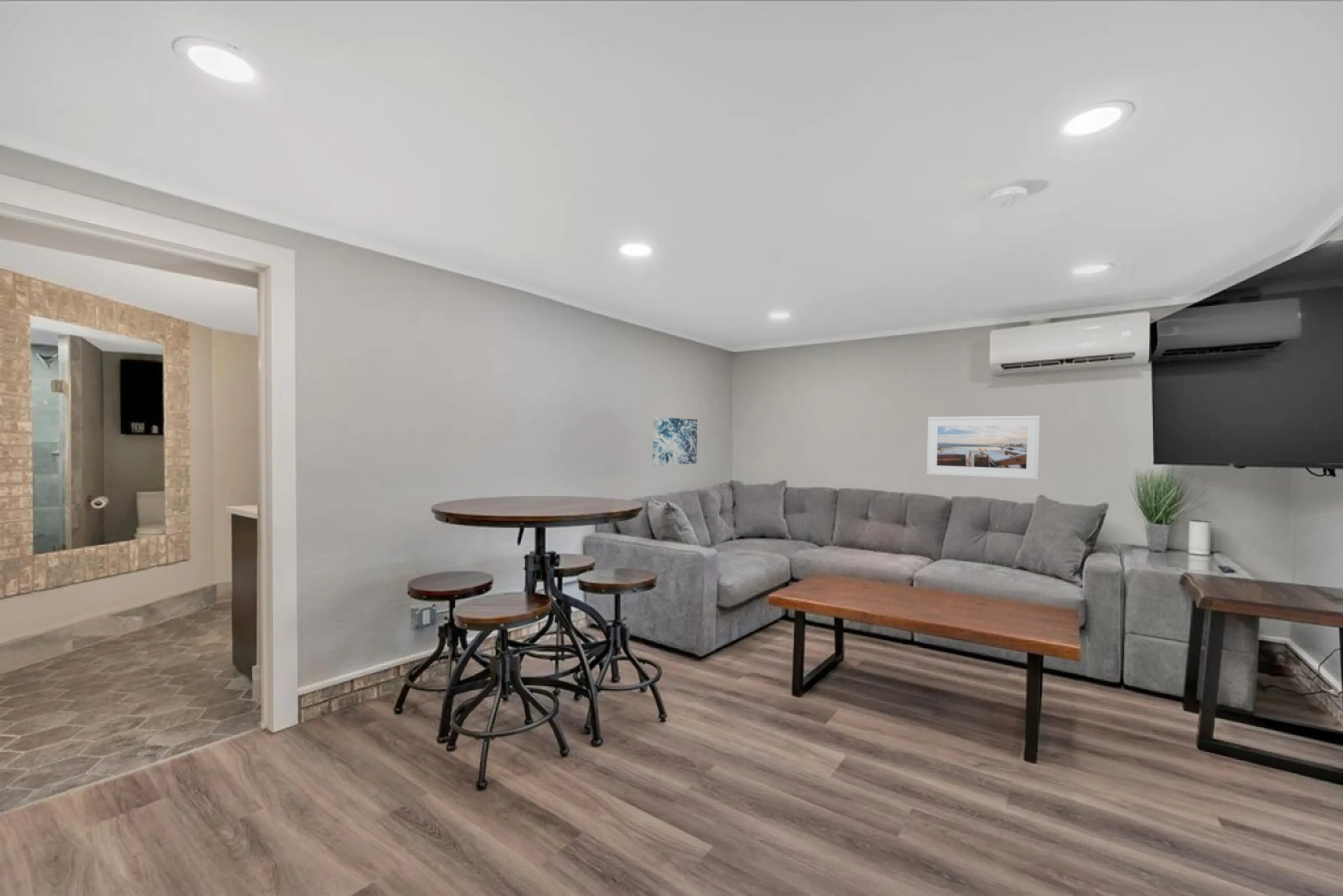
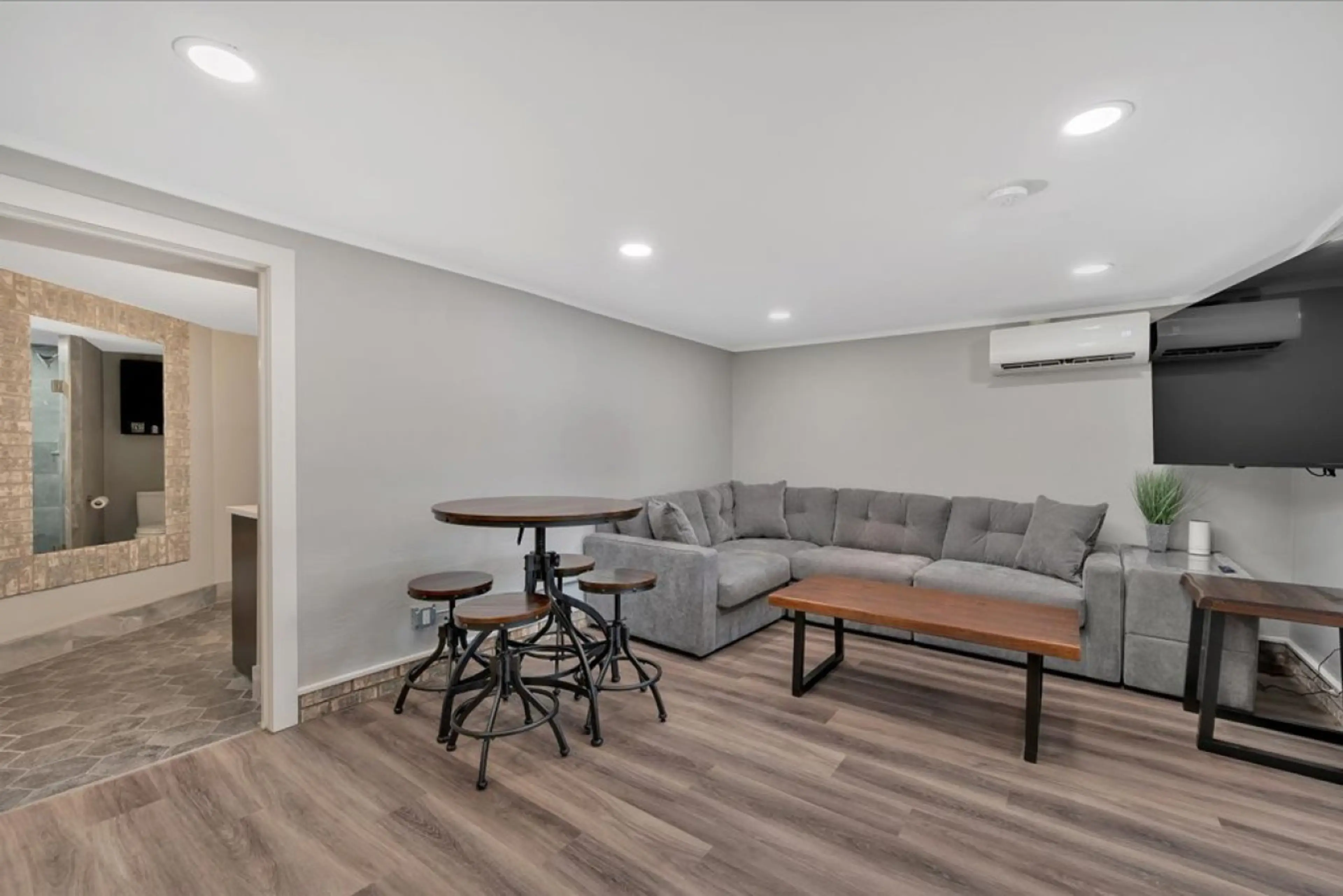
- wall art (676, 441)
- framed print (980, 446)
